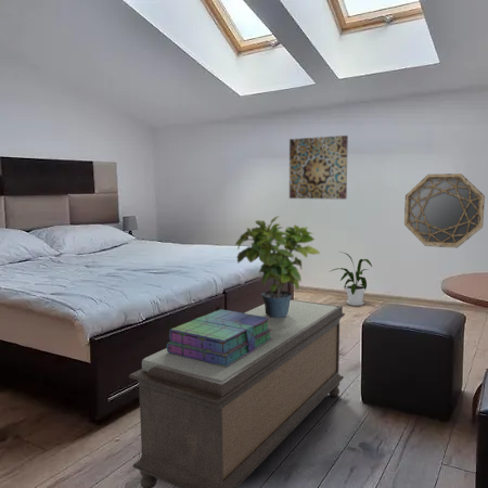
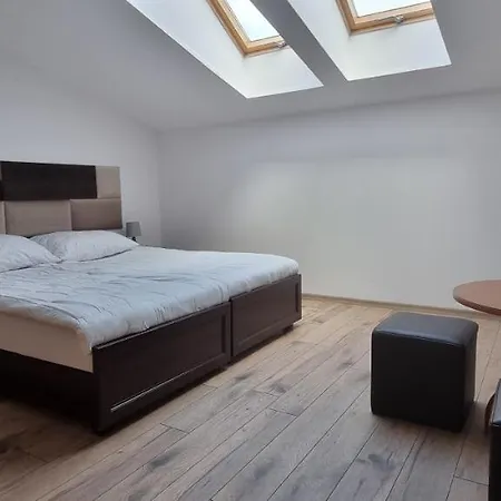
- wall art (317, 168)
- bench (257, 381)
- potted plant (274, 266)
- stack of books (221, 333)
- home mirror (442, 210)
- house plant (354, 279)
